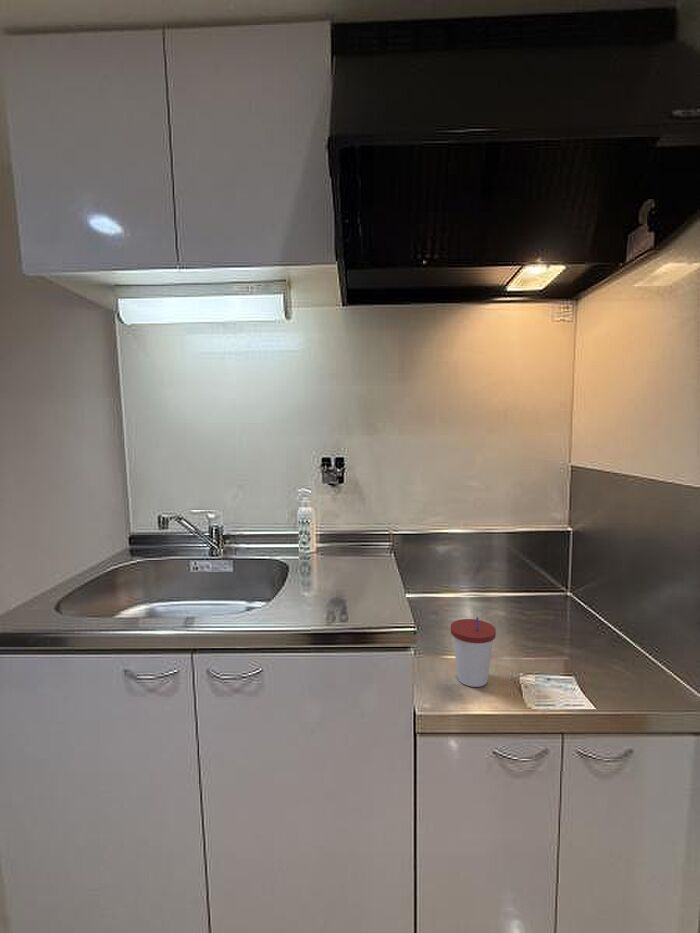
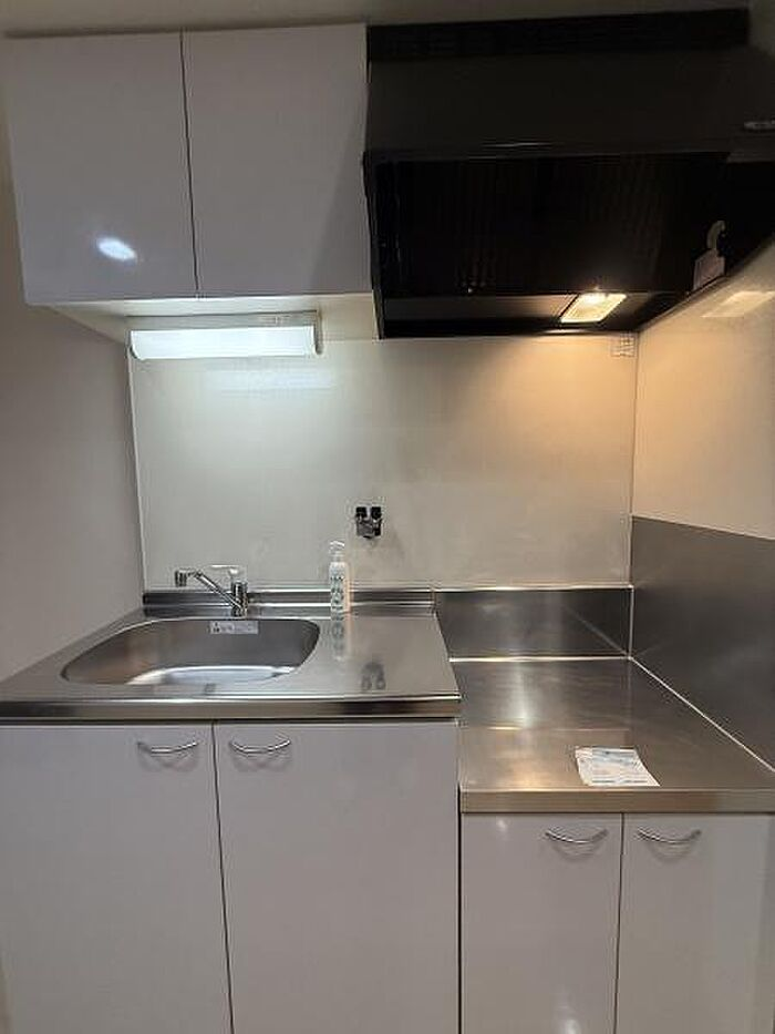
- cup (472, 647)
